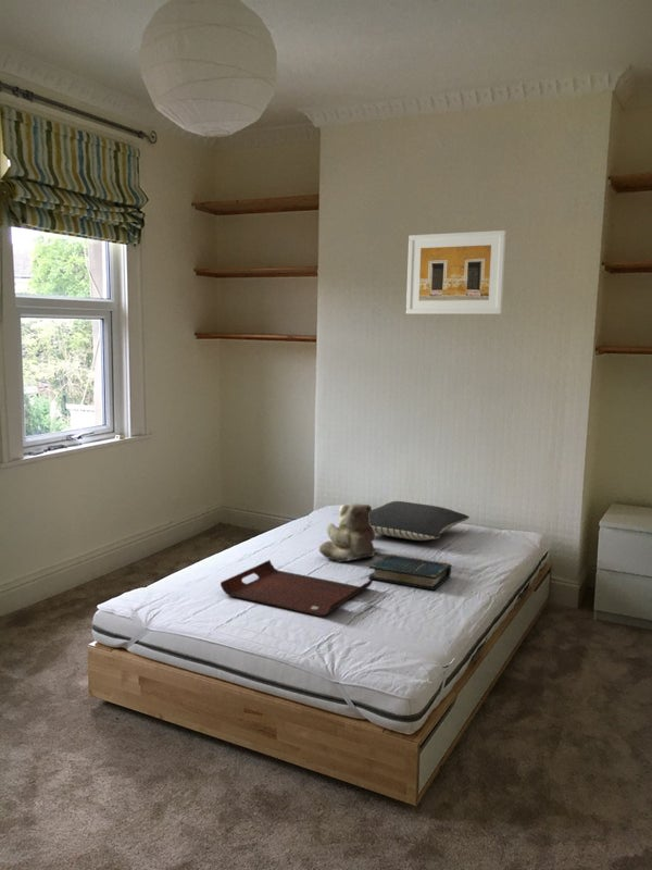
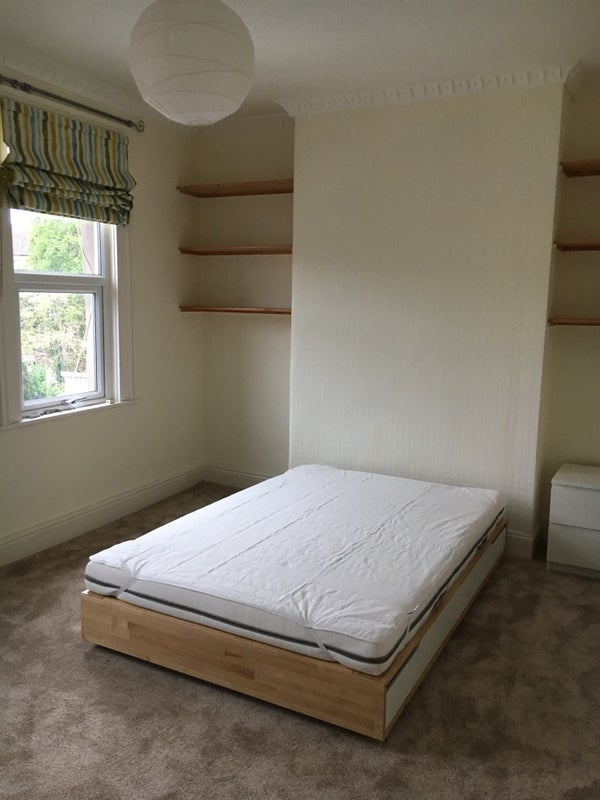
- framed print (454, 273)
- pillow (409, 520)
- teddy bear (350, 529)
- serving tray (297, 586)
- book (410, 571)
